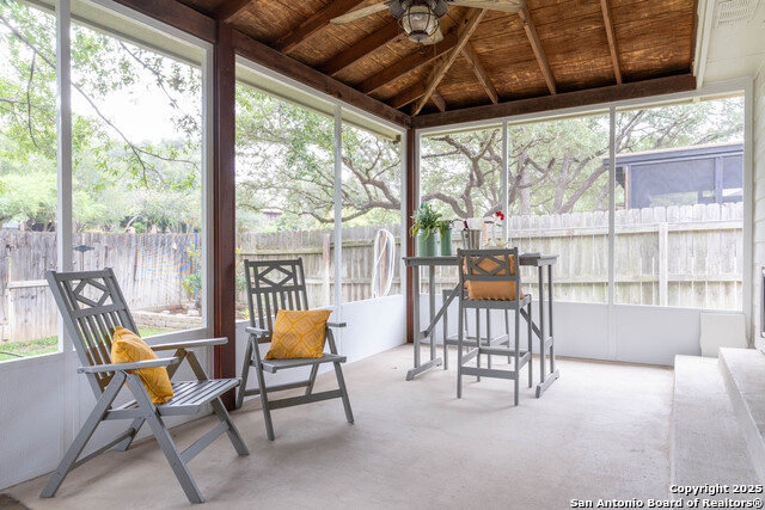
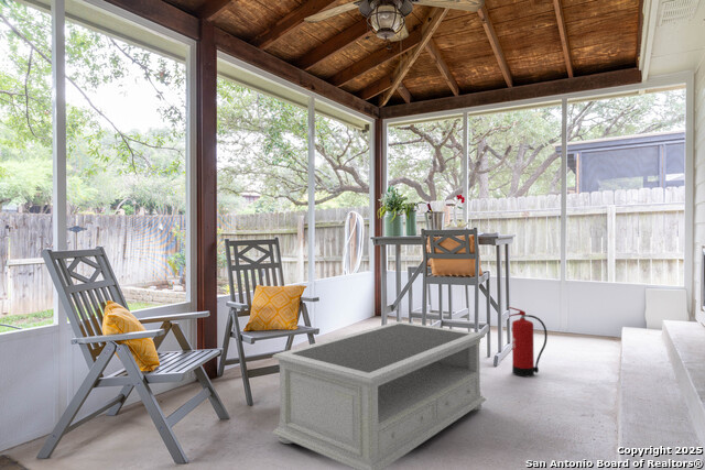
+ fire extinguisher (528, 340)
+ coffee table (388, 382)
